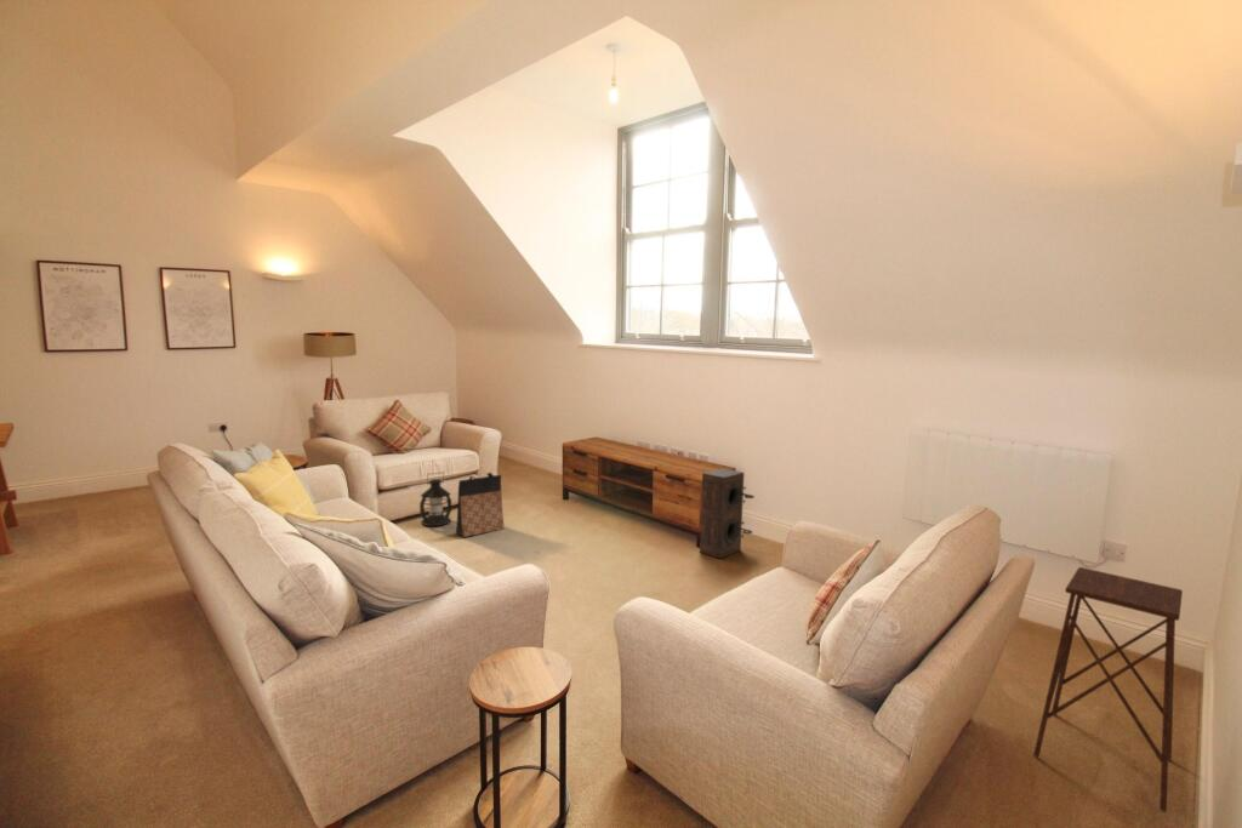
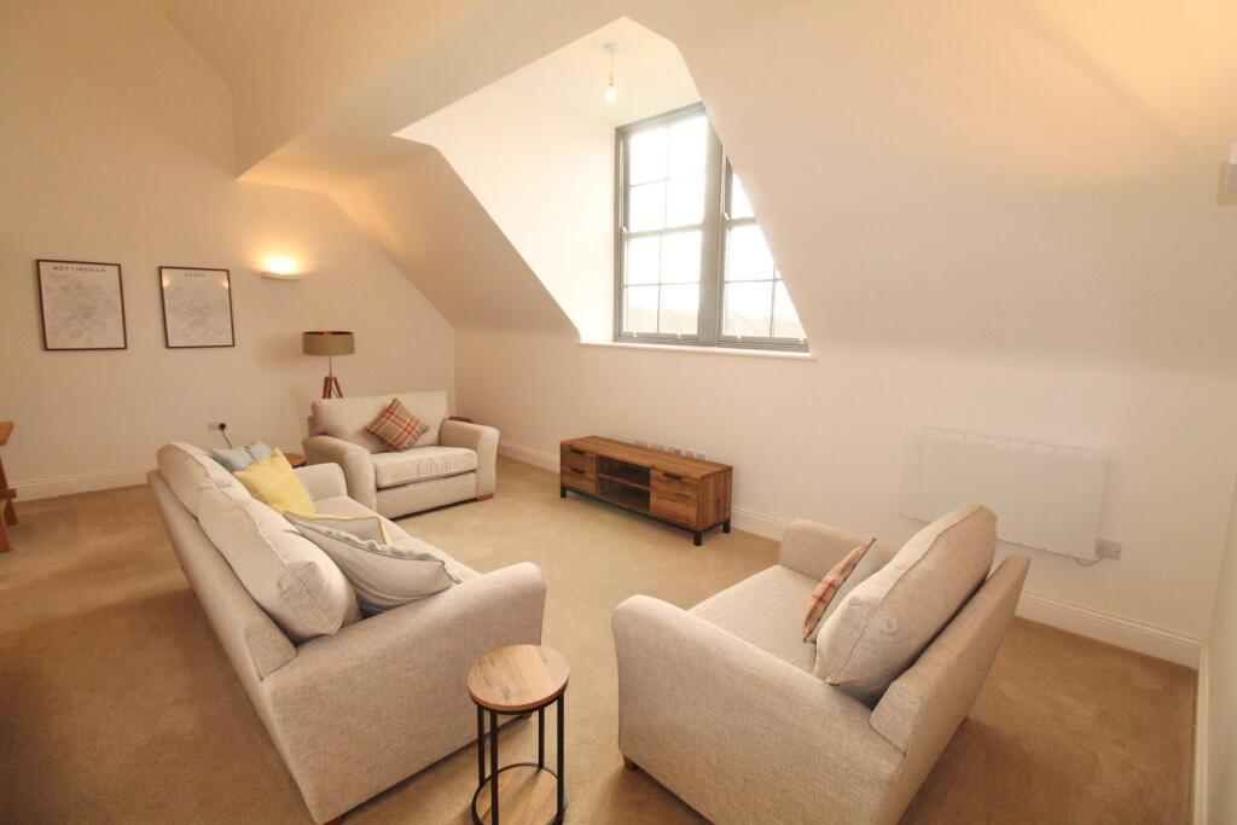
- speaker (728, 513)
- lantern (435, 497)
- bag (480, 502)
- side table (1112, 675)
